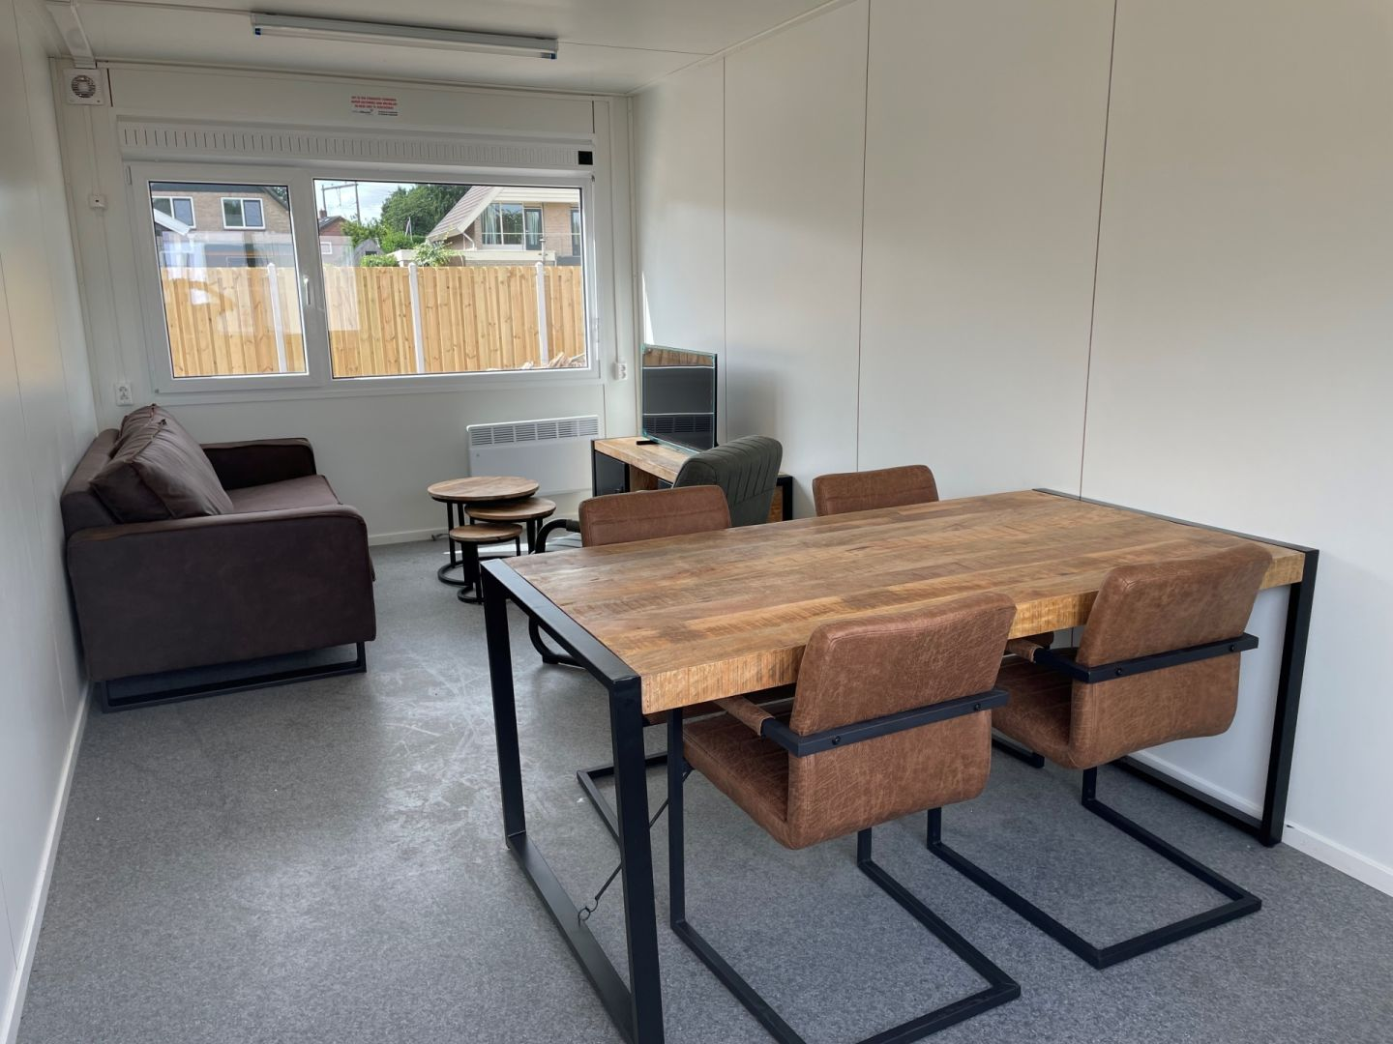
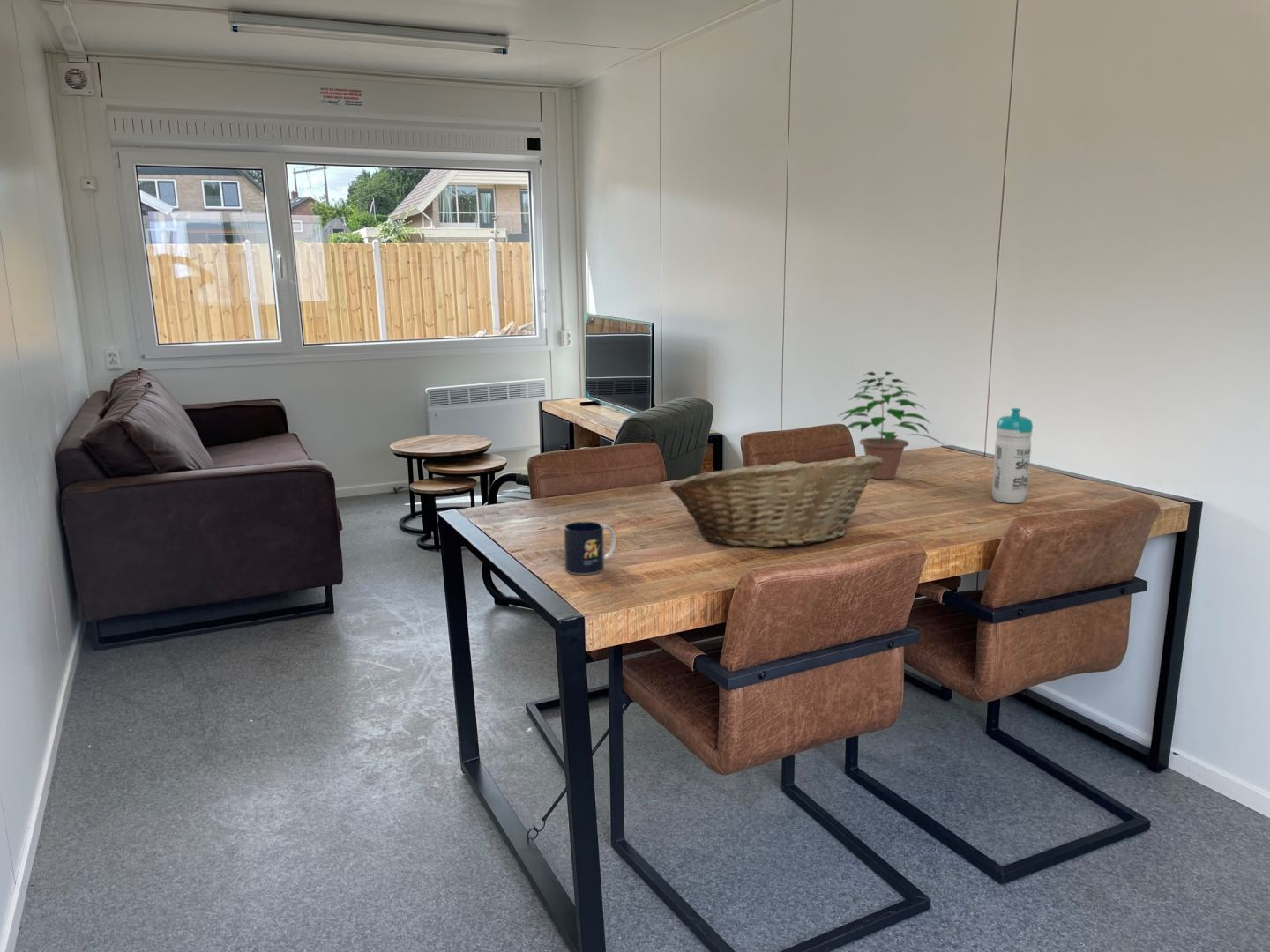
+ fruit basket (775, 491)
+ water bottle (1012, 455)
+ potted plant (884, 420)
+ mug (592, 546)
